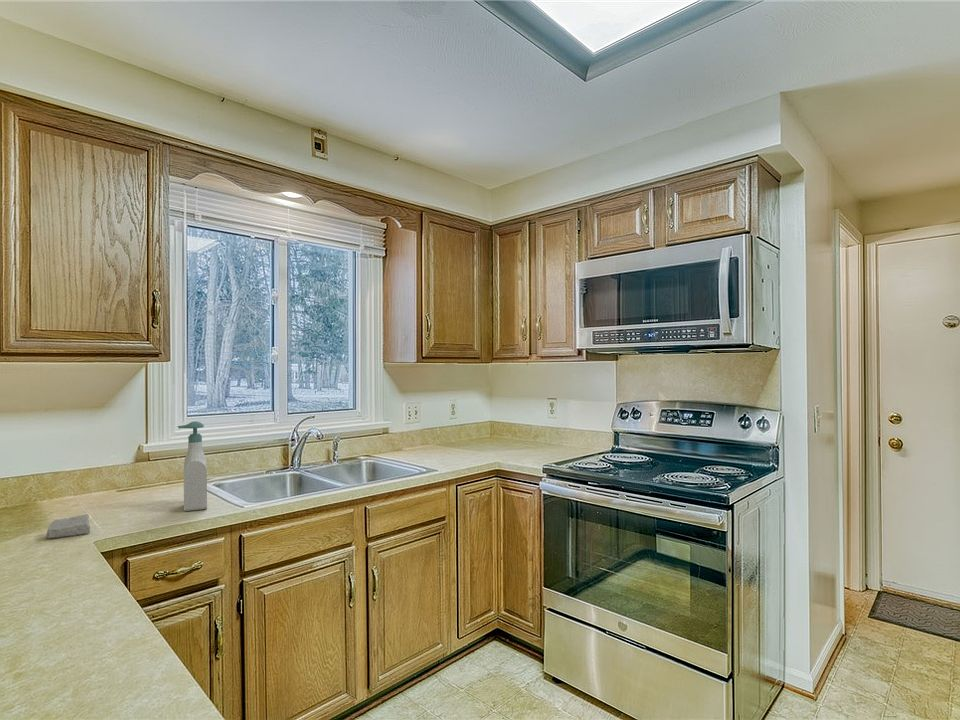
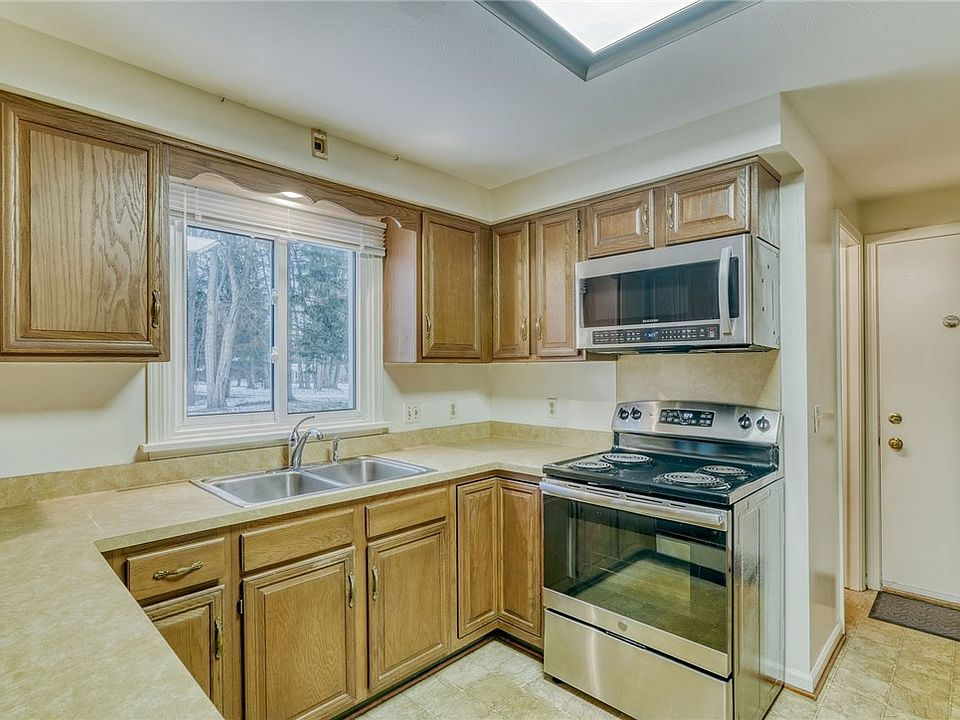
- soap bottle (192, 464)
- soap bar (68, 526)
